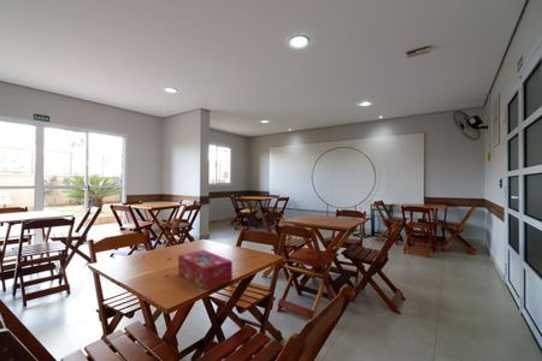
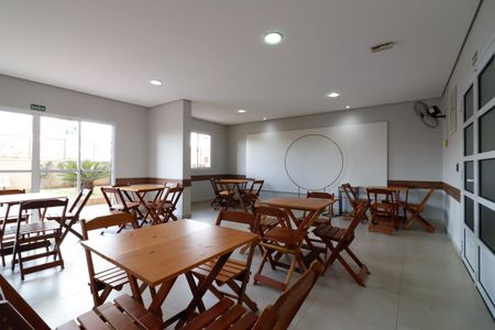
- tissue box (204, 267)
